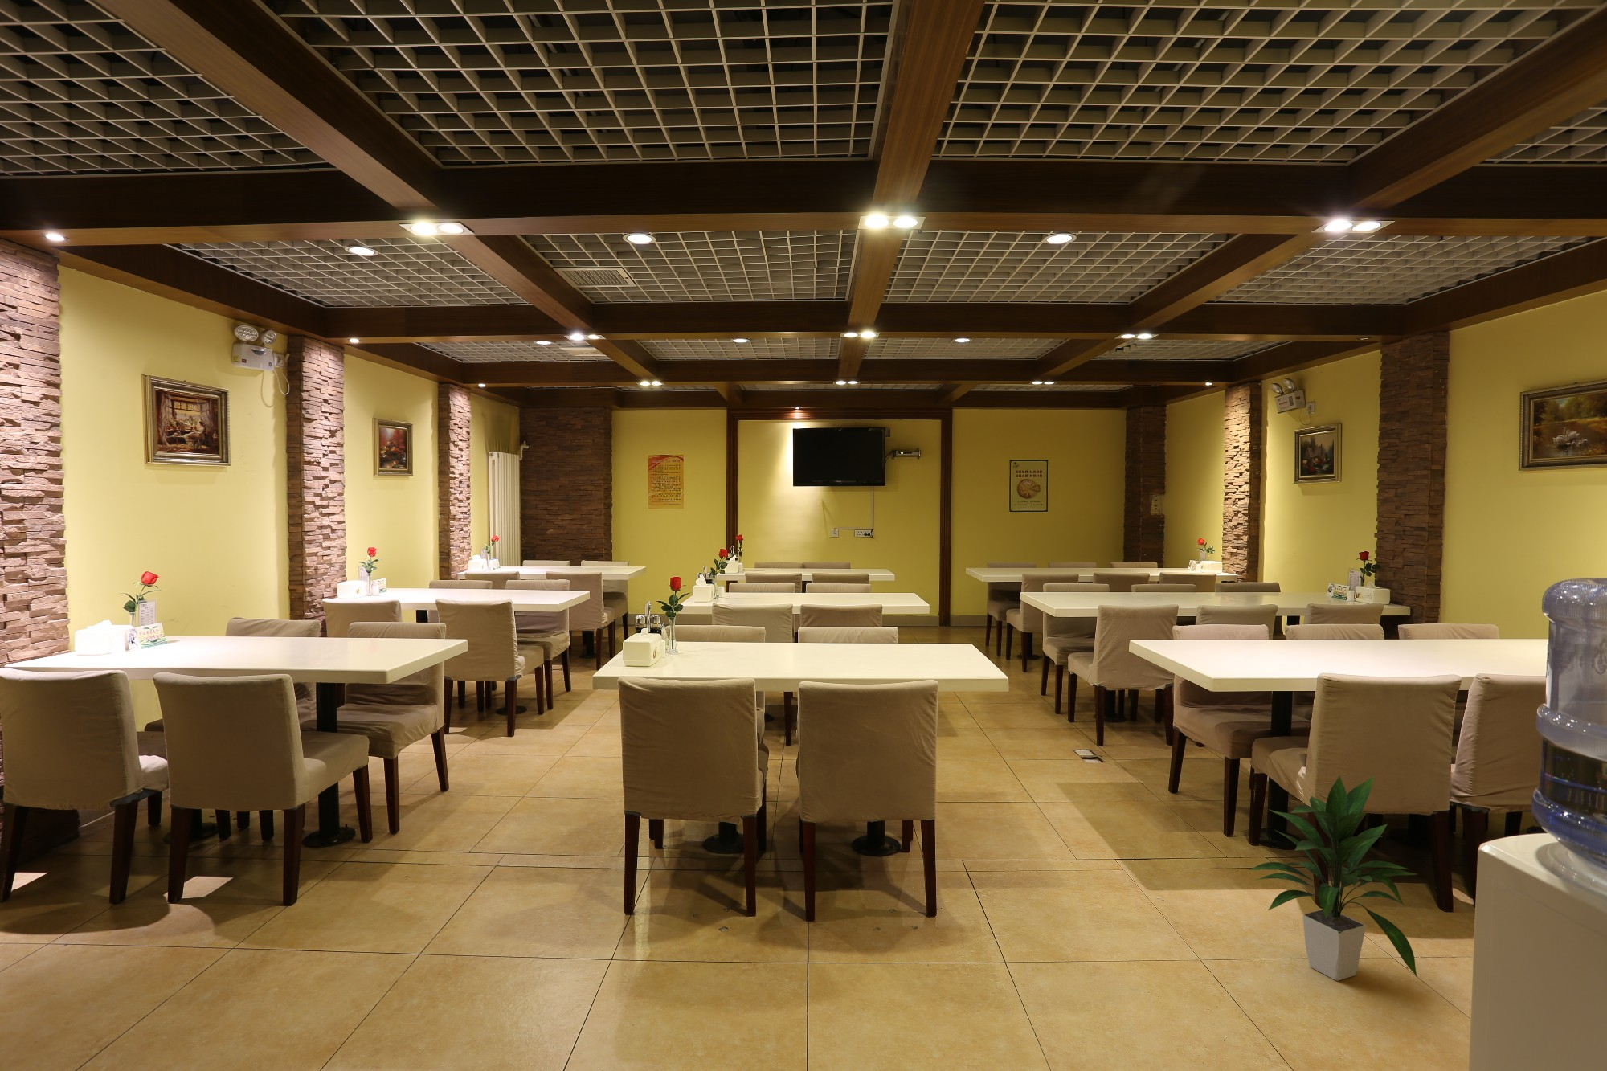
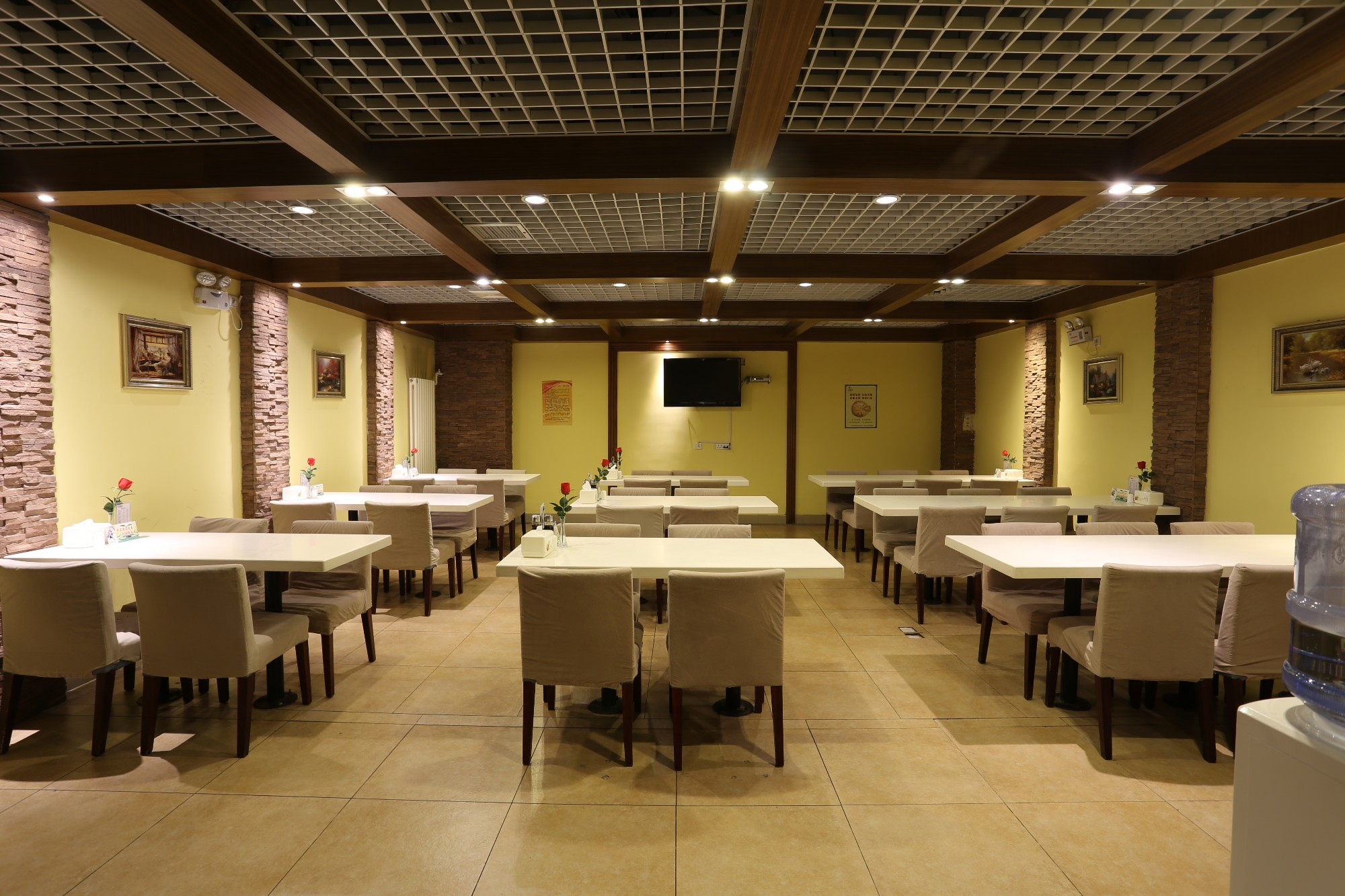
- indoor plant (1338, 879)
